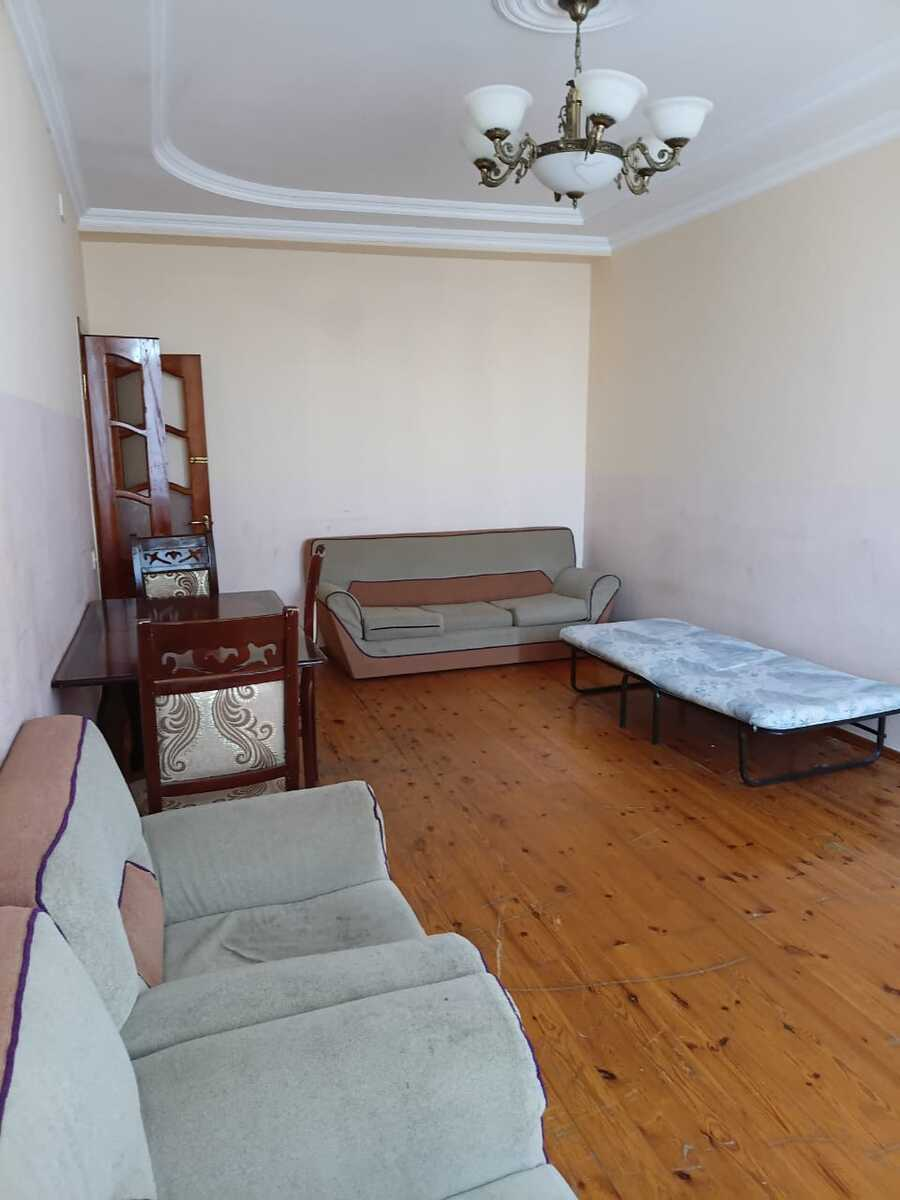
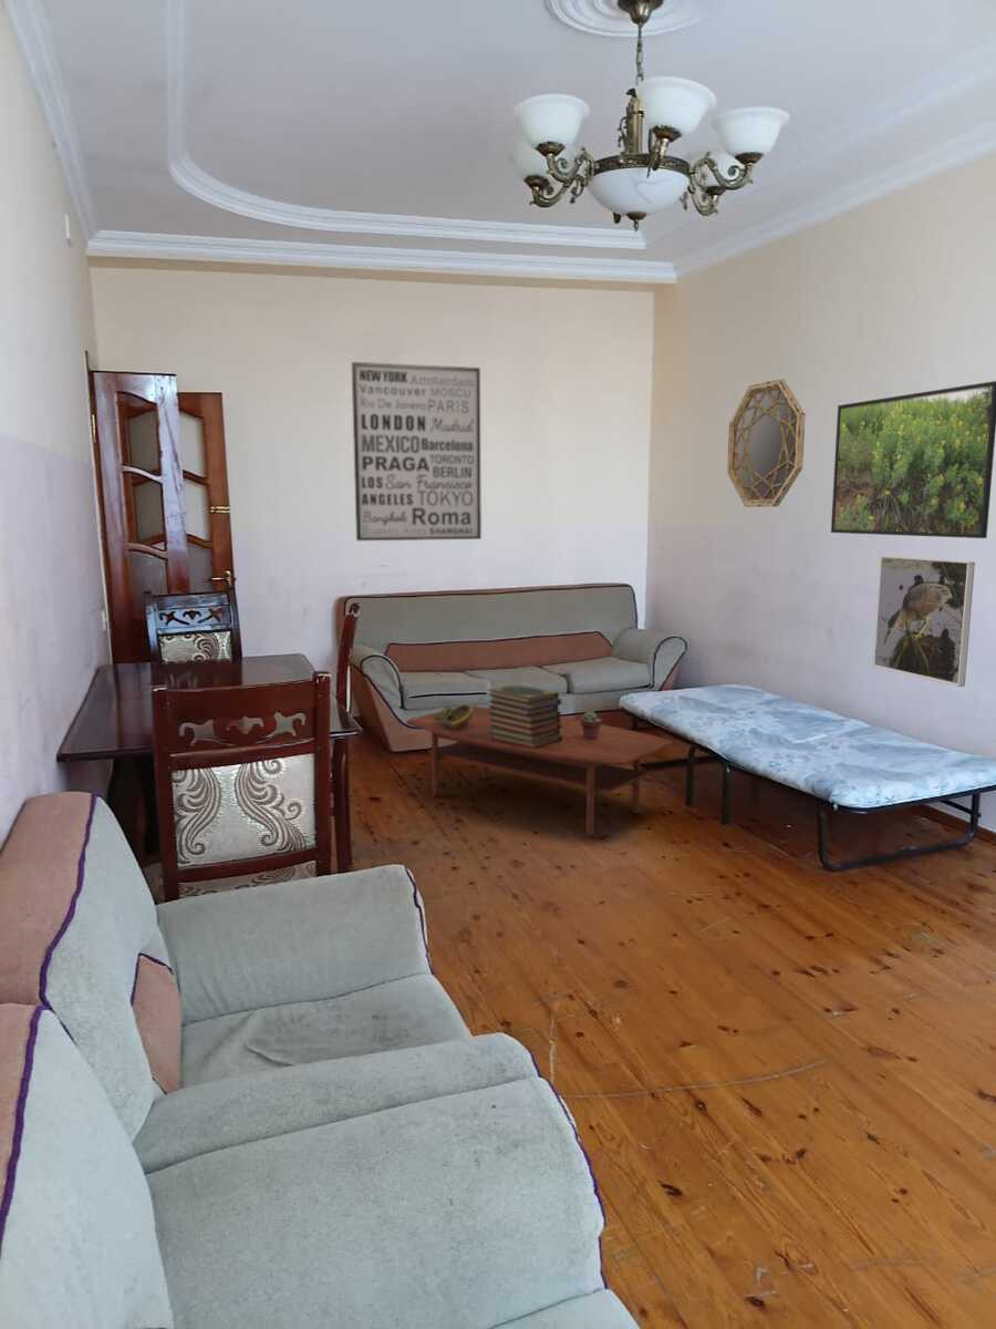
+ home mirror (764, 445)
+ coffee table (532, 767)
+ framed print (905, 465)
+ potted succulent (591, 723)
+ book stack (523, 714)
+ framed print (920, 618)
+ decorative bowl (452, 714)
+ wall art (418, 453)
